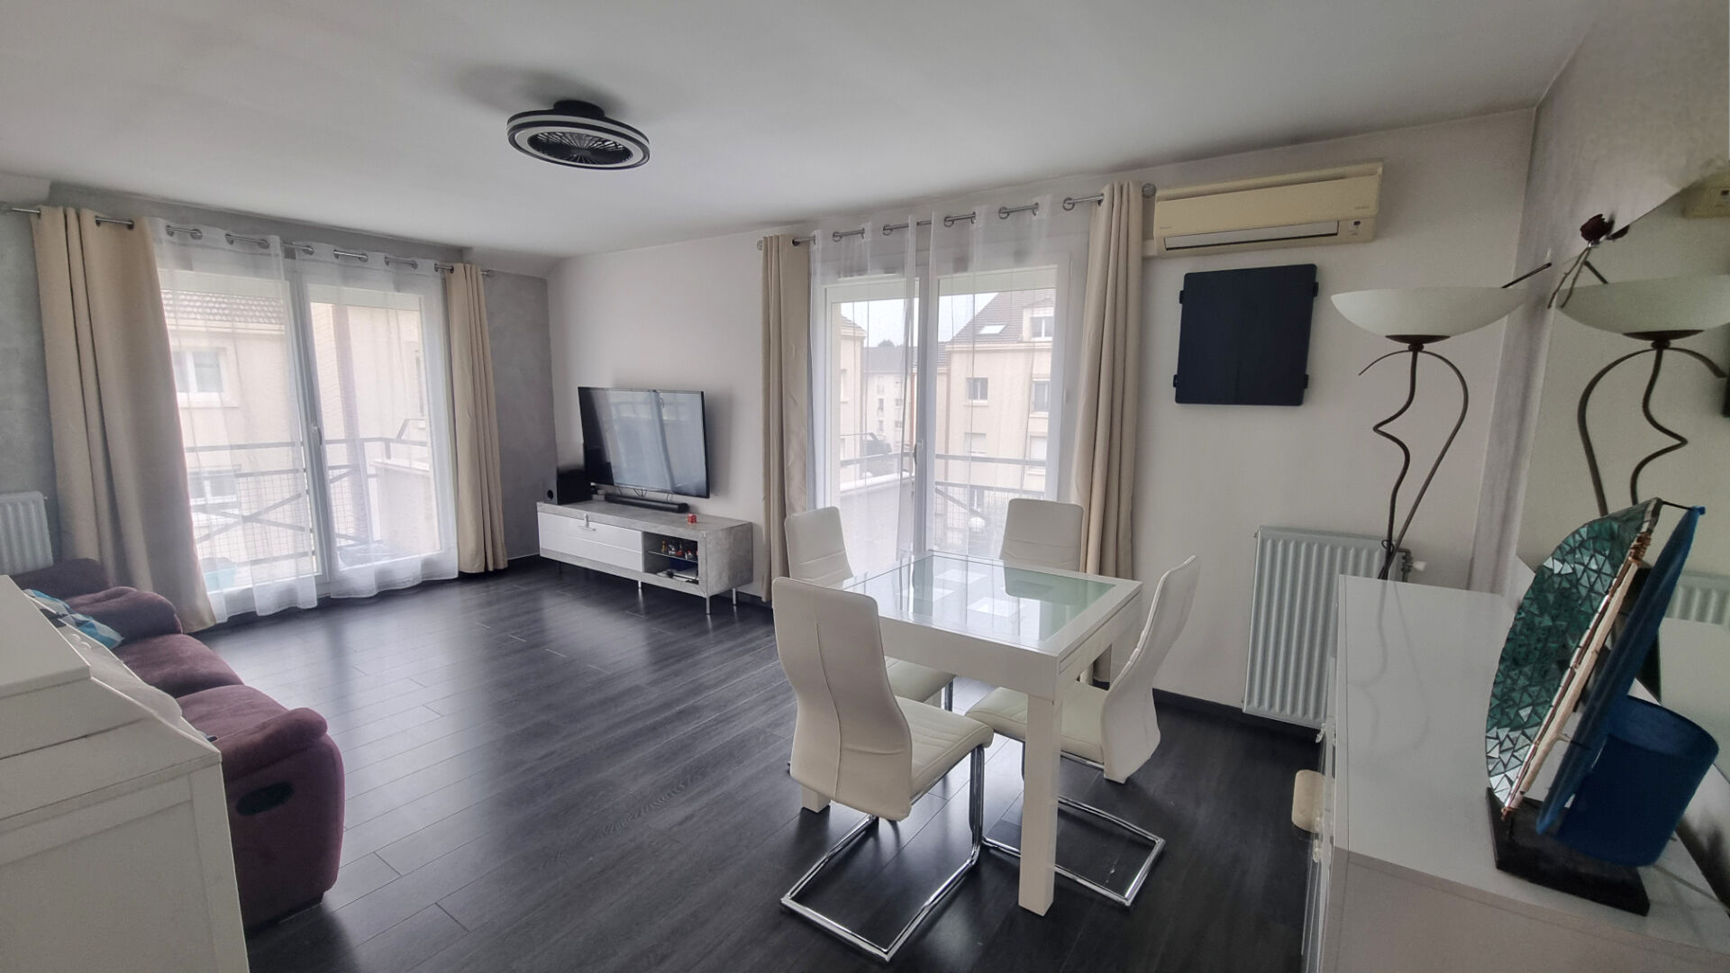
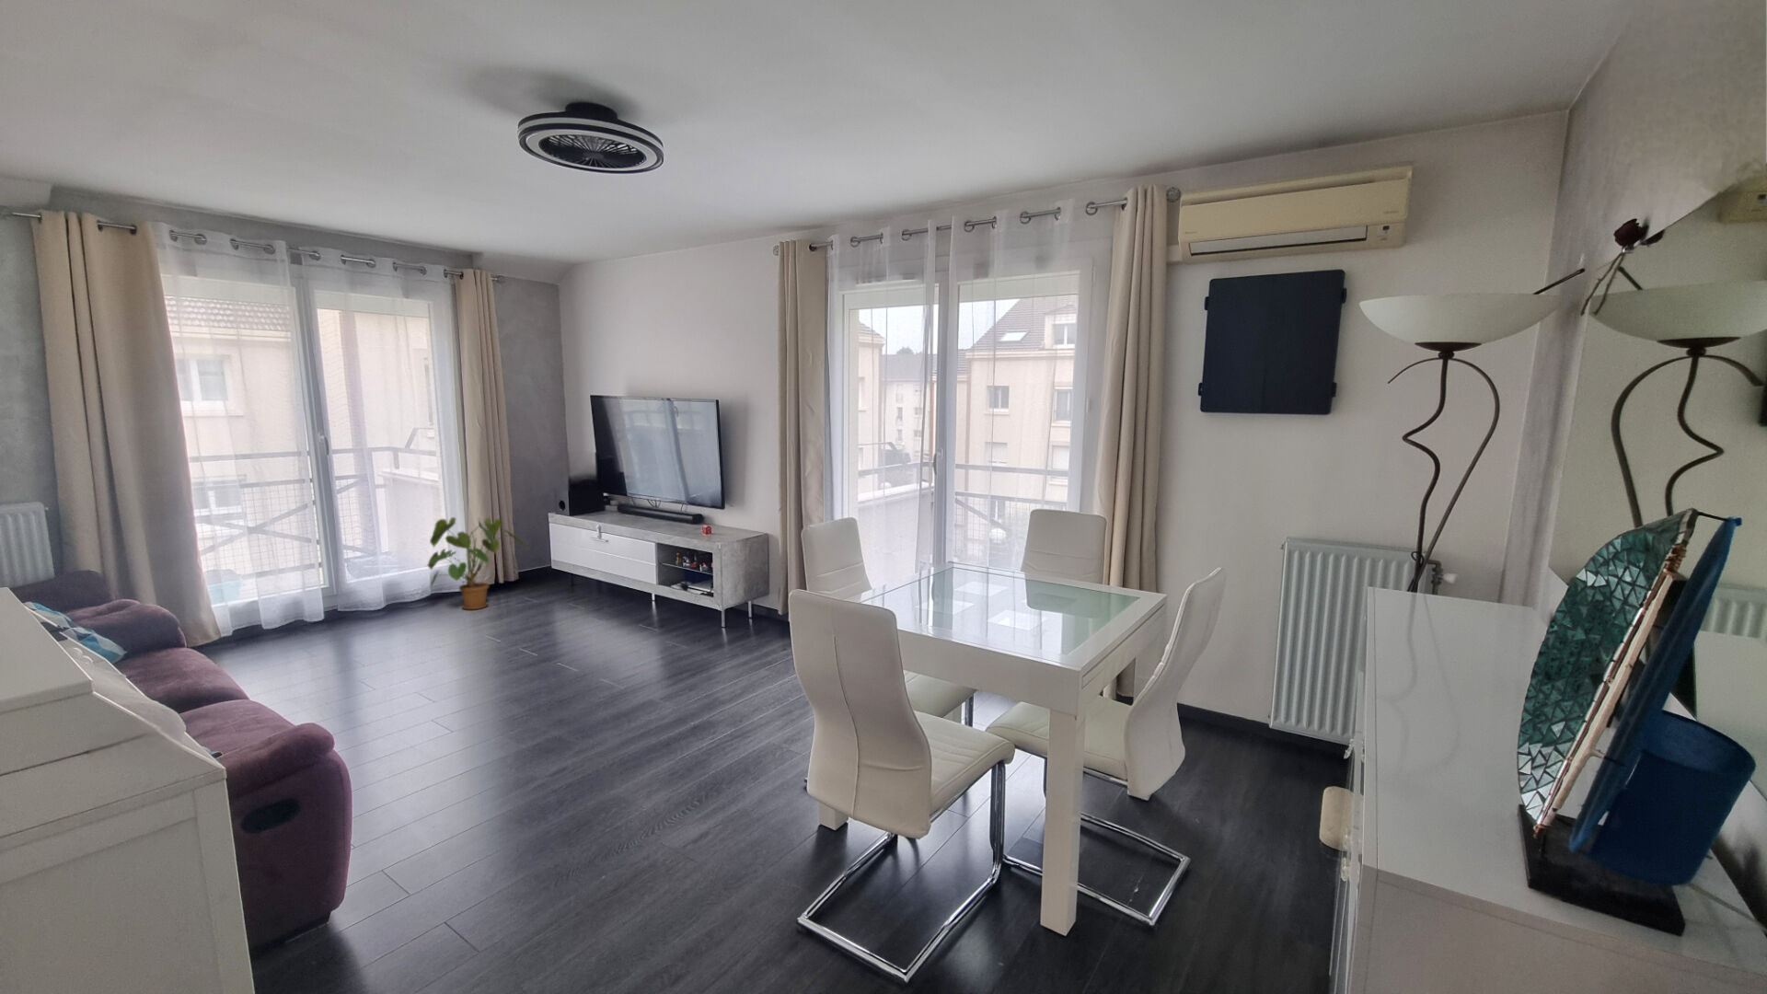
+ house plant (475, 560)
